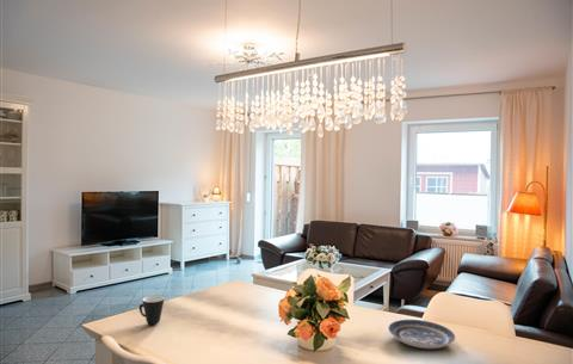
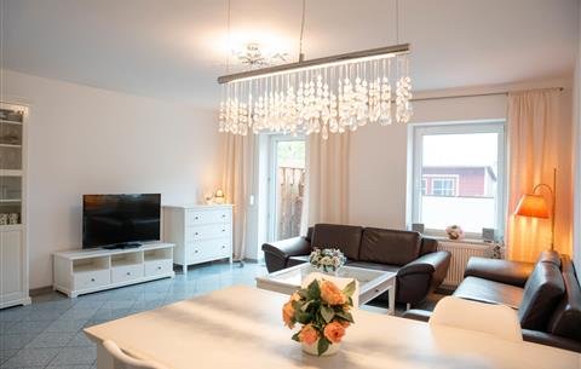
- mug (150, 310)
- plate (420, 335)
